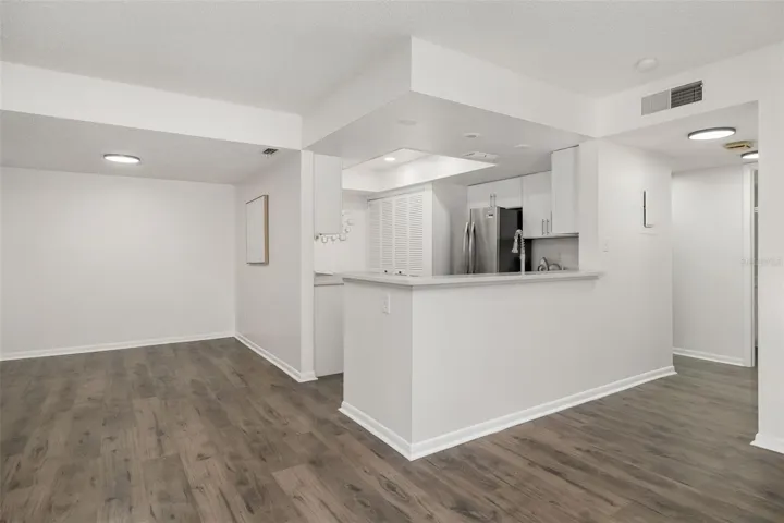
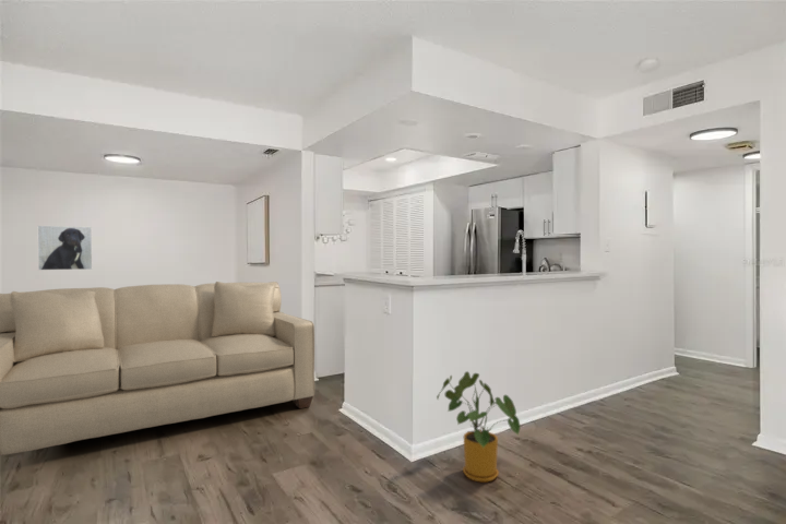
+ sofa (163, 350)
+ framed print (66, 248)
+ house plant (476, 427)
